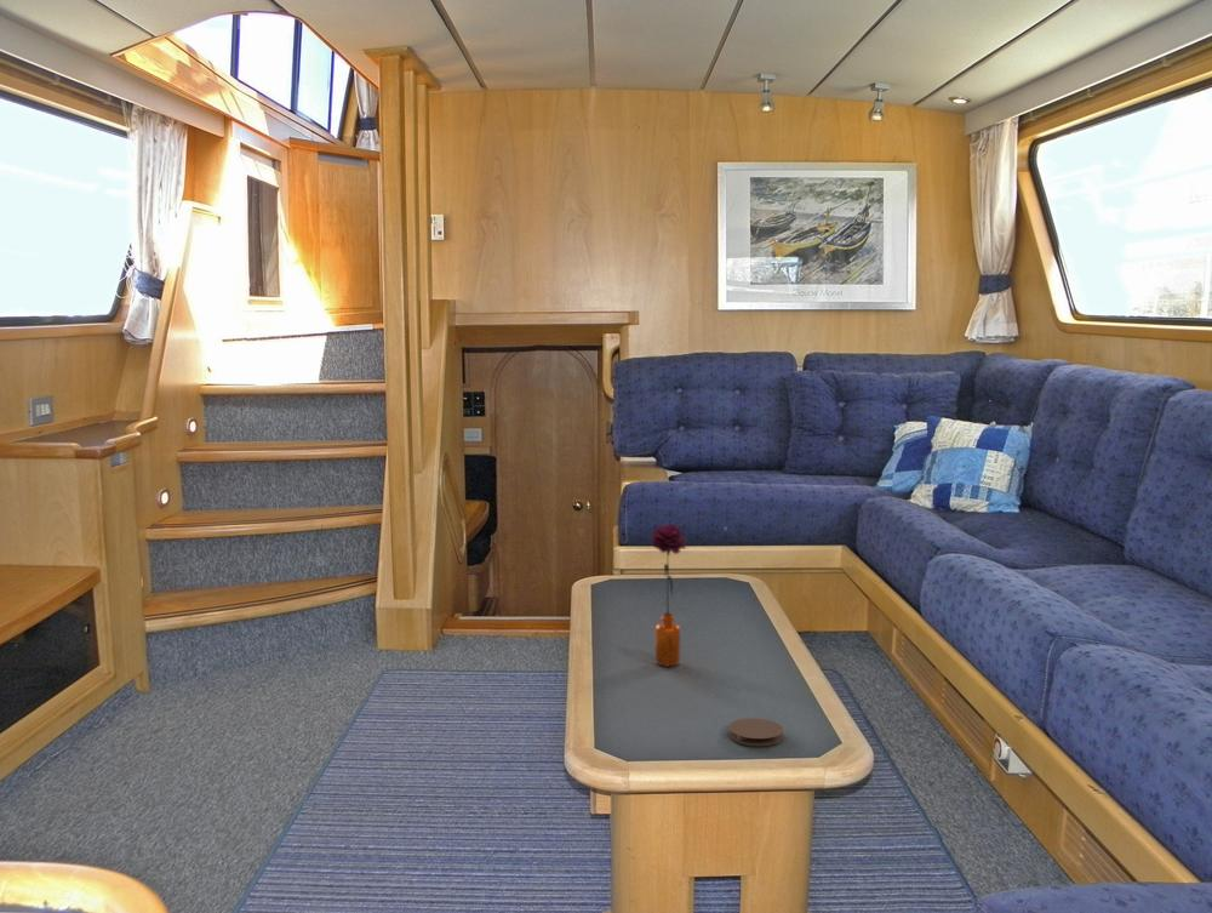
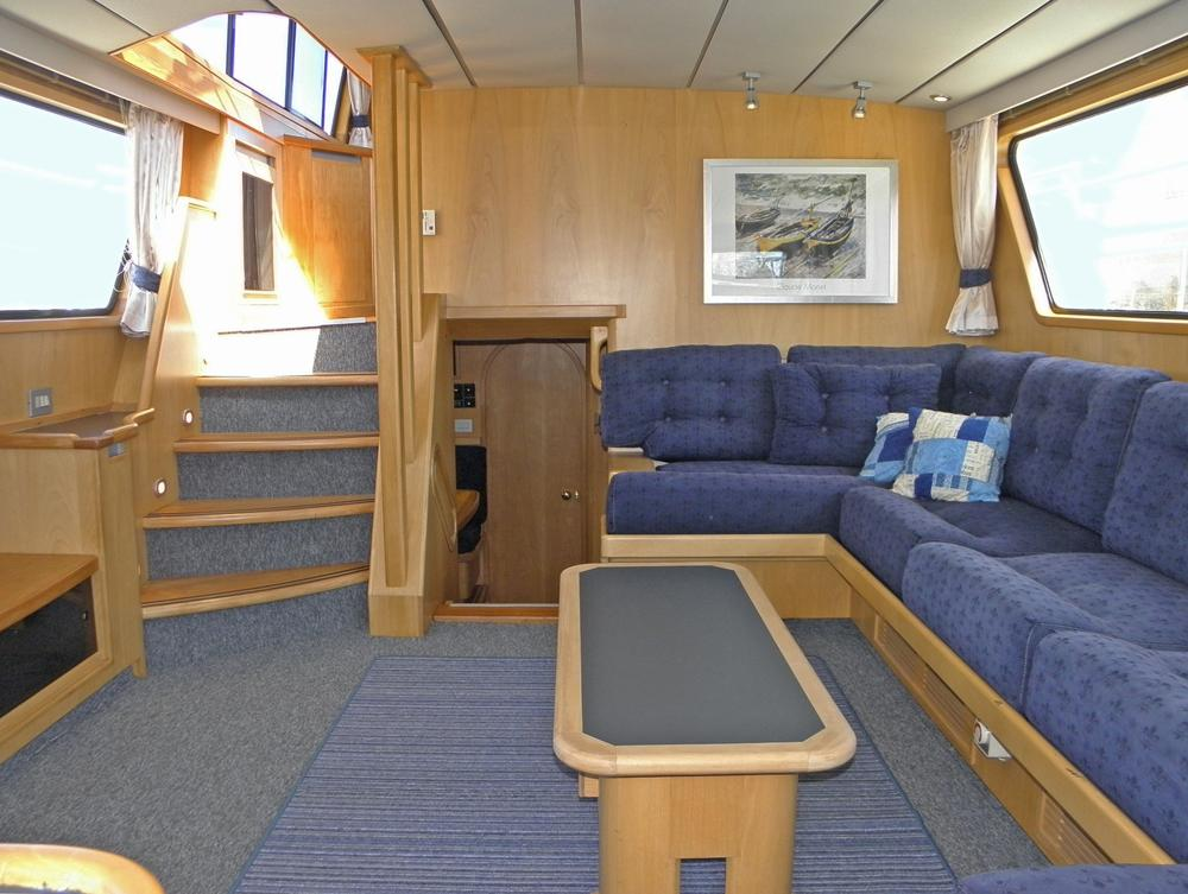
- coaster (755, 731)
- flower (667, 594)
